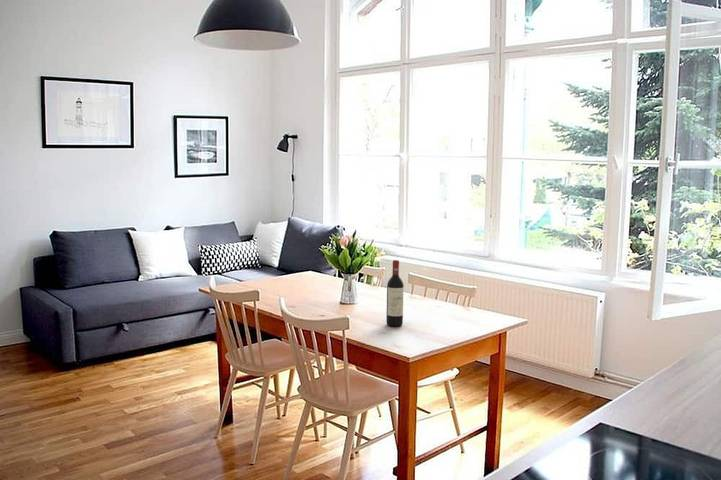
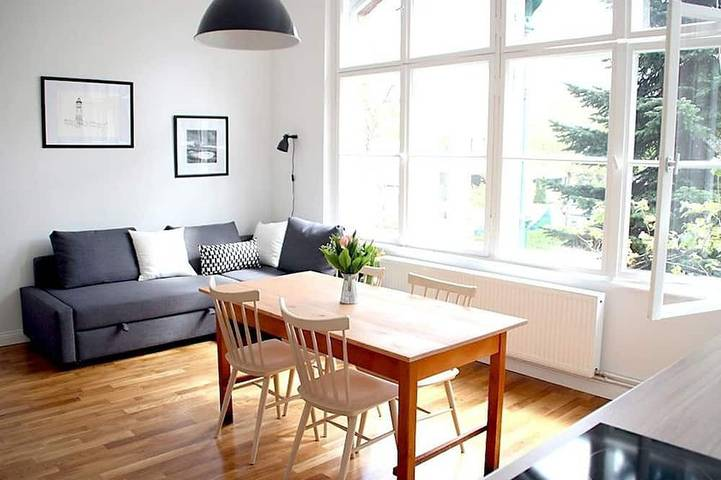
- wine bottle (395, 292)
